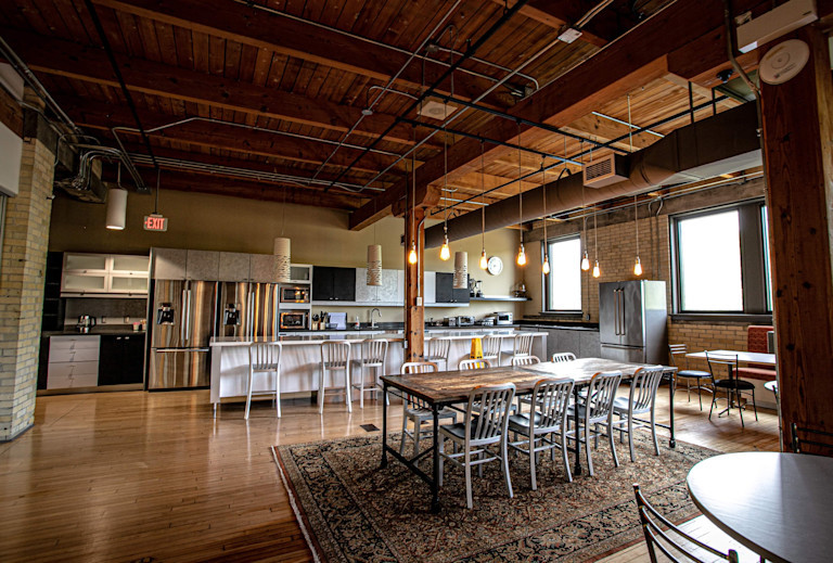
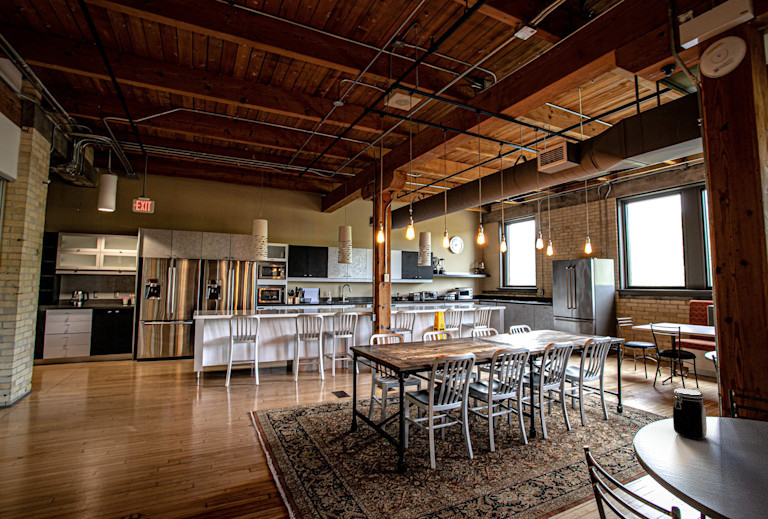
+ jar (689, 413)
